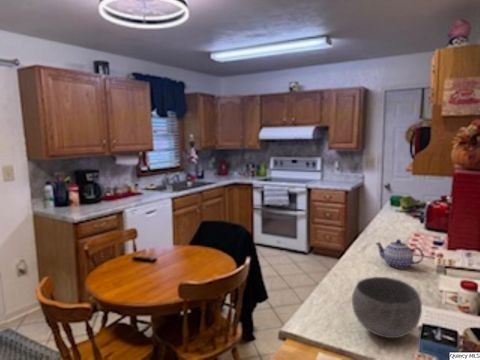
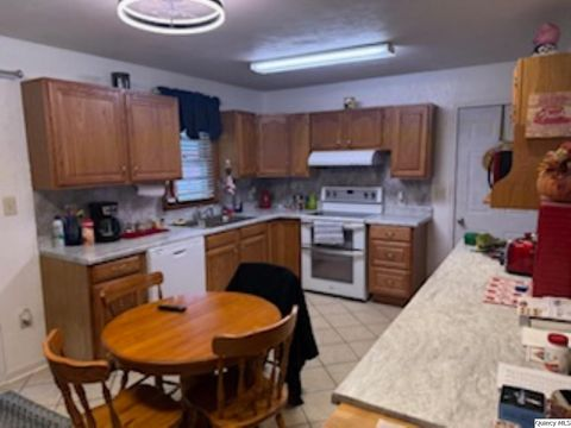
- teapot (398, 252)
- bowl (385, 309)
